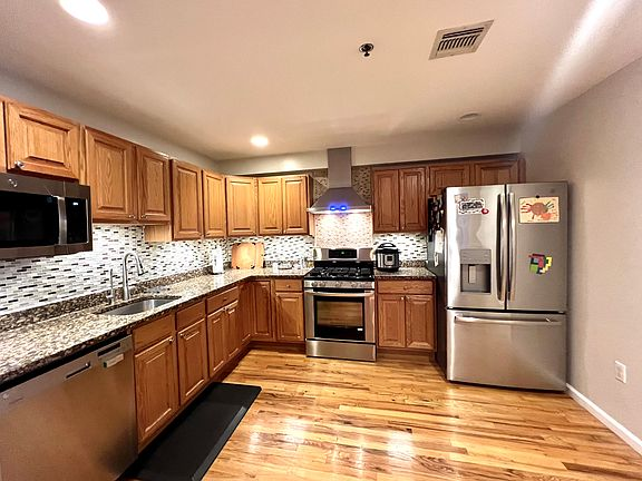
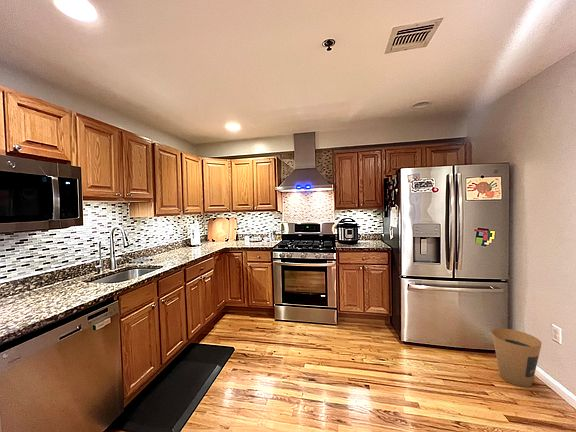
+ trash can (515, 357)
